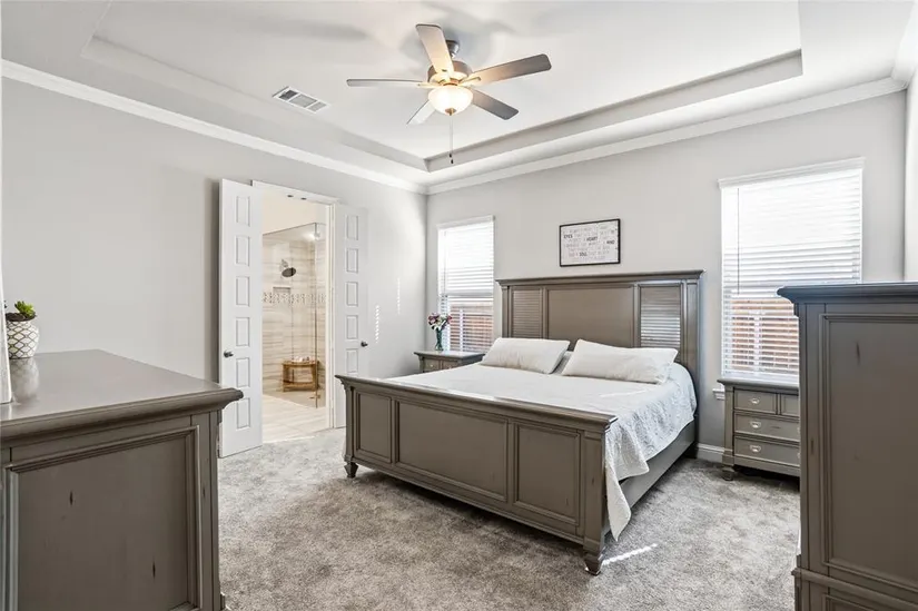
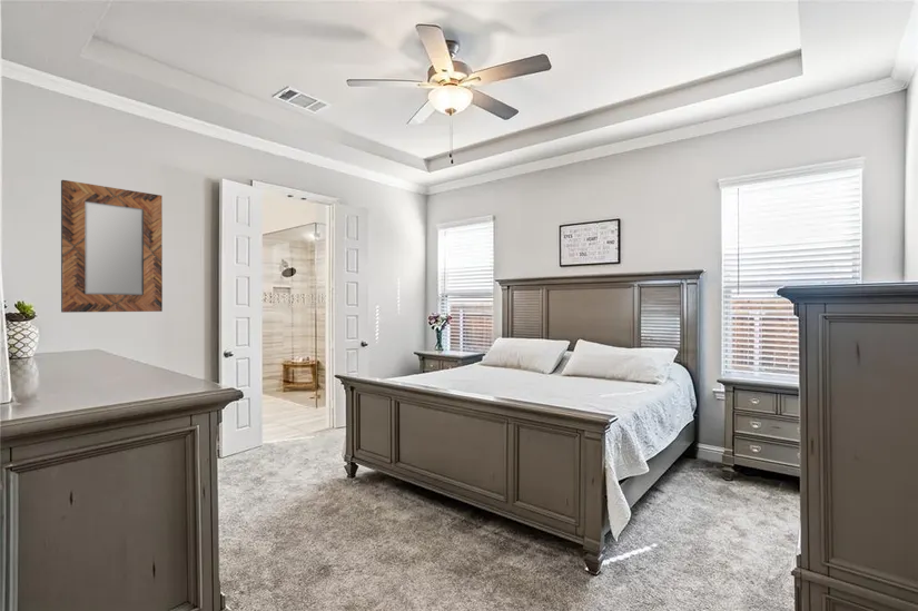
+ home mirror (115, 249)
